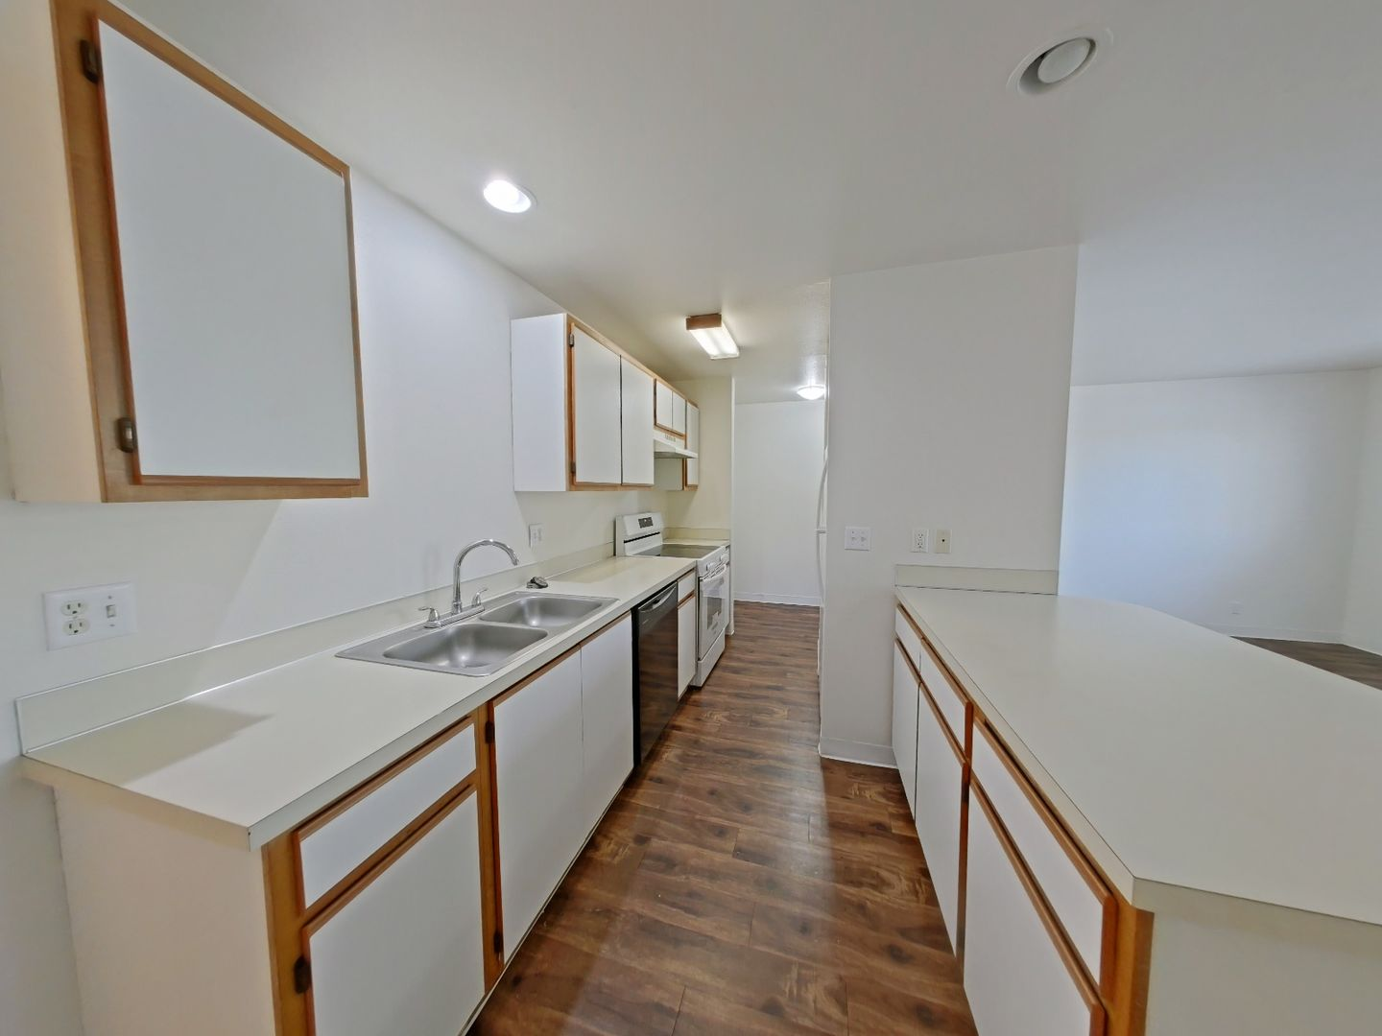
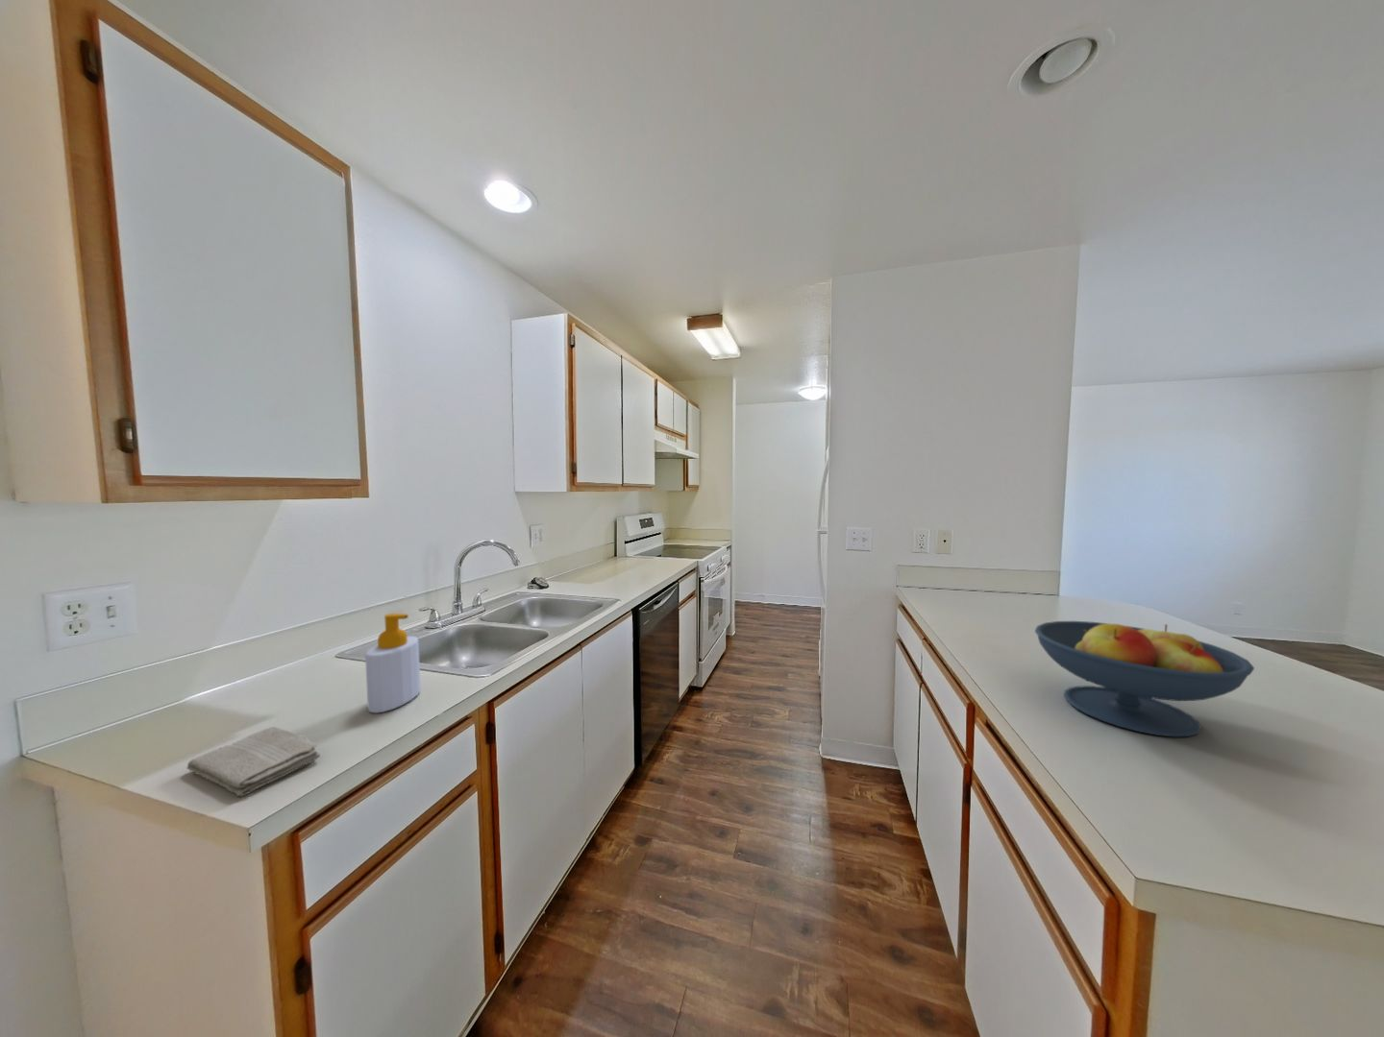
+ soap bottle (393, 657)
+ fruit bowl (1129, 664)
+ washcloth (256, 757)
